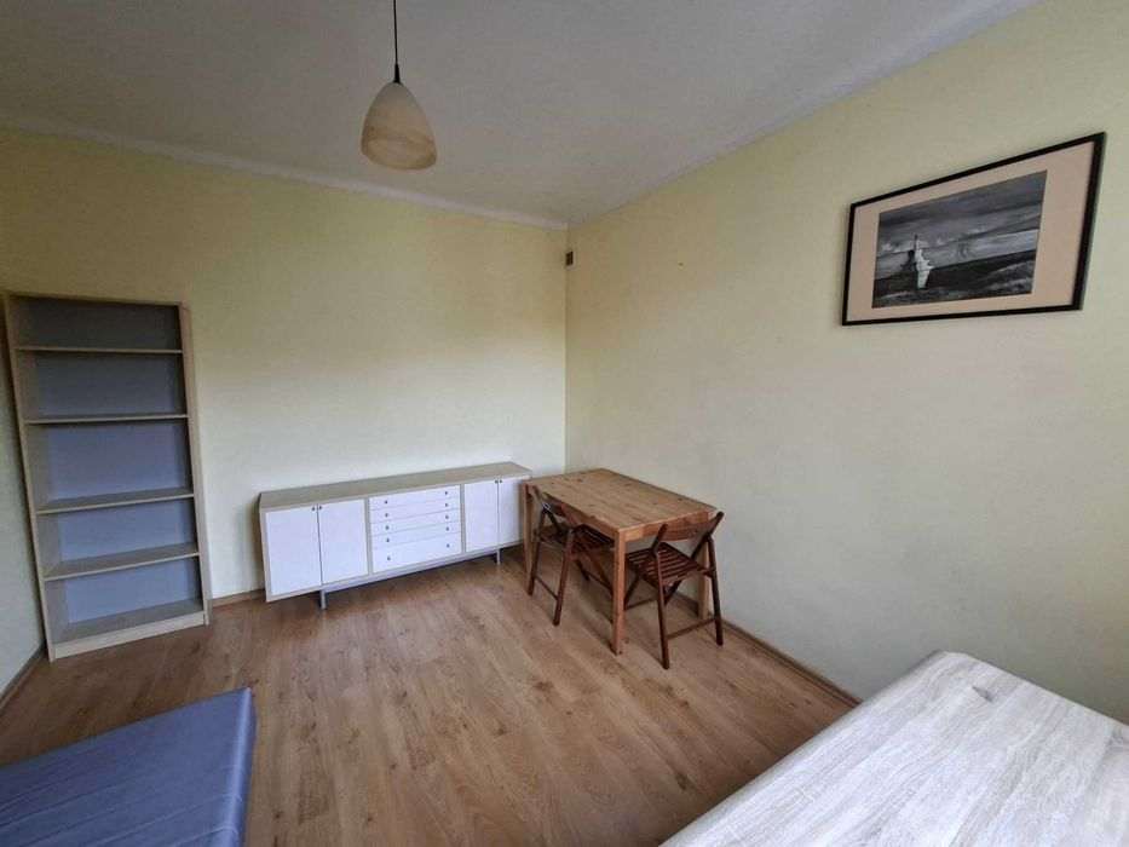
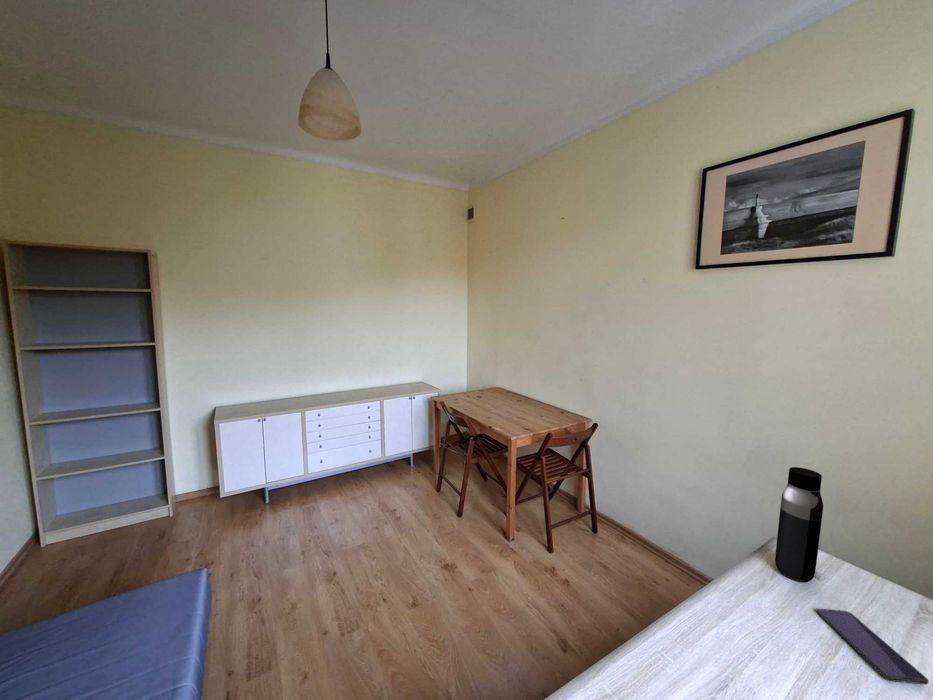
+ water bottle (799, 523)
+ smartphone (866, 643)
